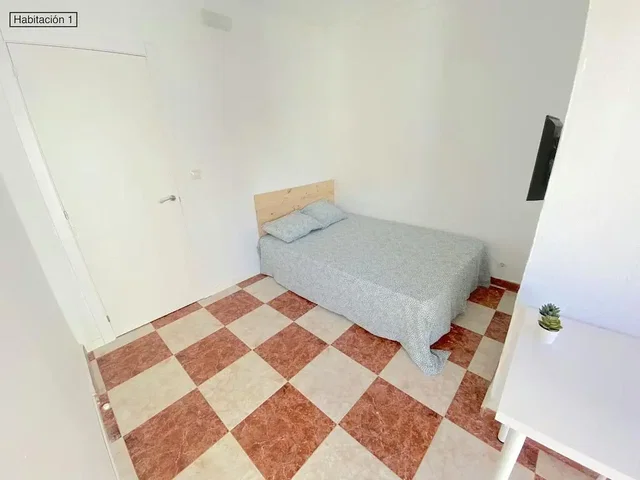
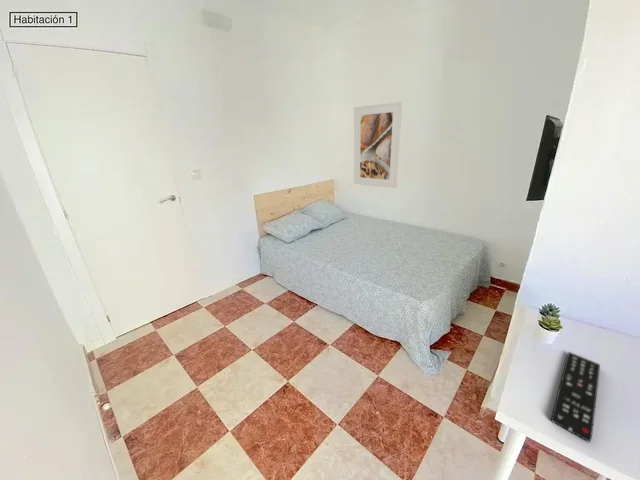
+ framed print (375, 147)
+ remote control (577, 389)
